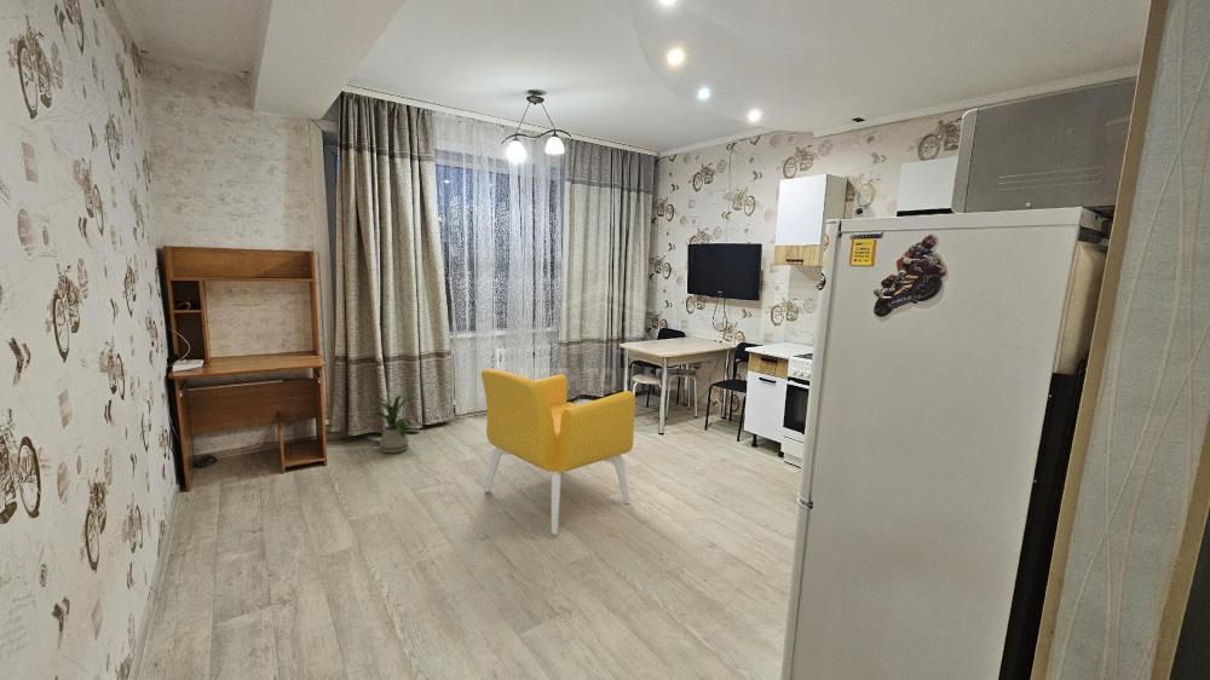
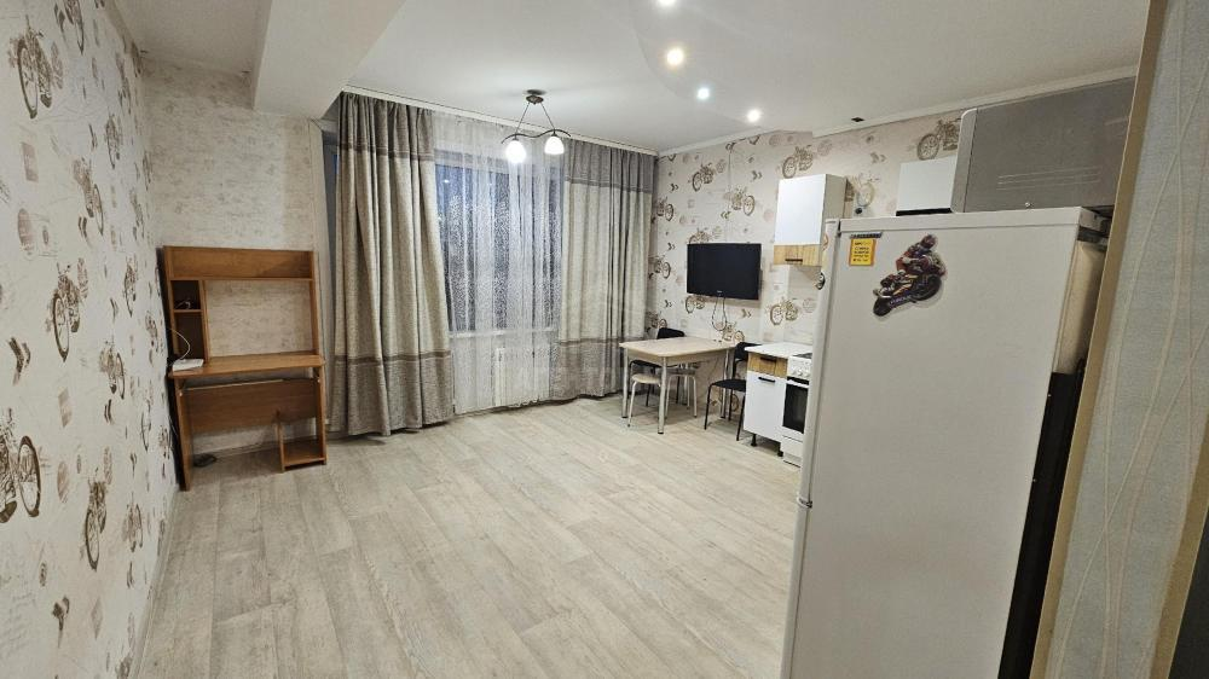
- armchair (551, 434)
- house plant (393, 417)
